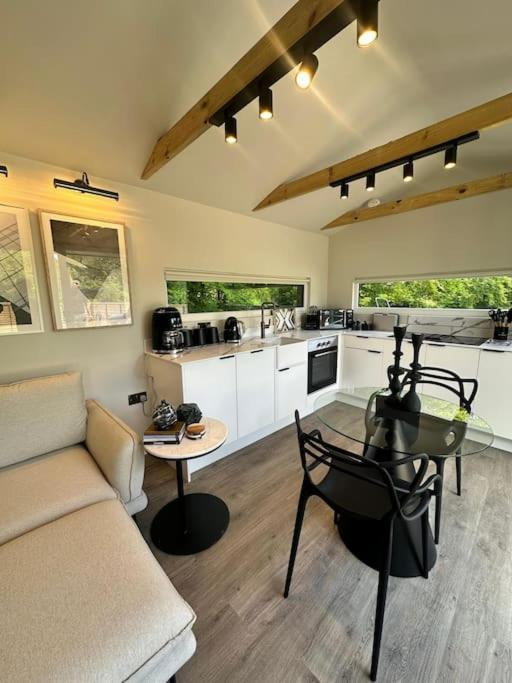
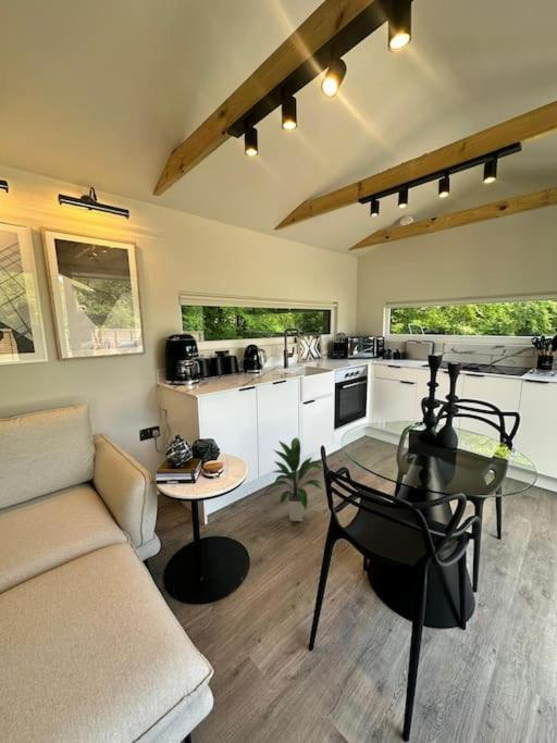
+ indoor plant (294, 478)
